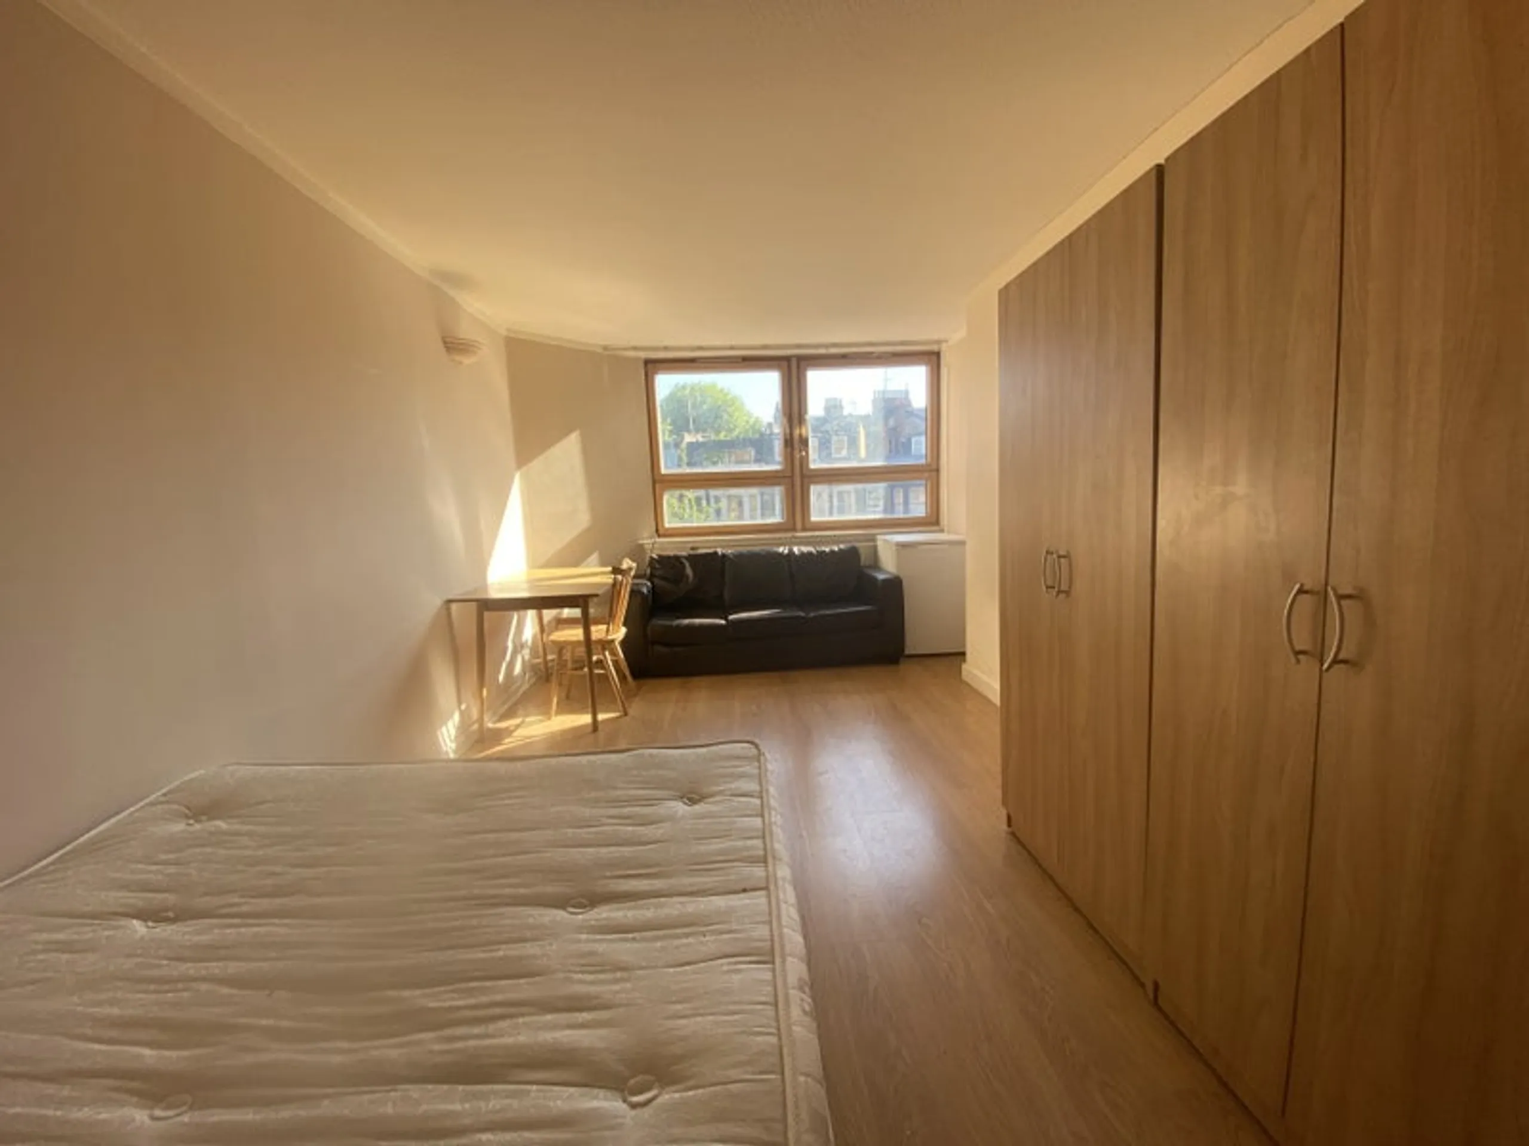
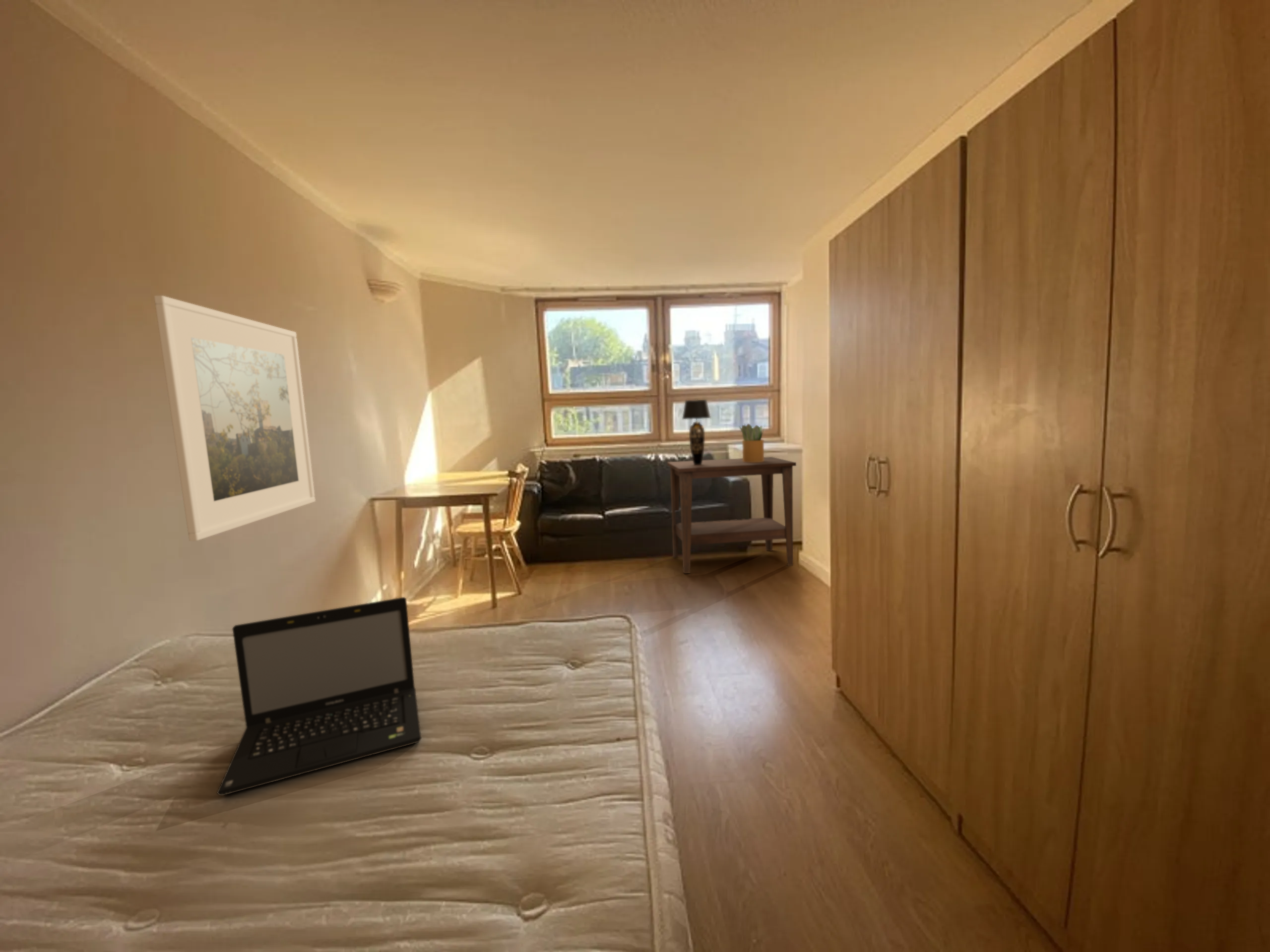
+ table lamp (697, 432)
+ side table (730, 520)
+ laptop (325, 685)
+ potted plant (753, 442)
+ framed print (251, 419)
